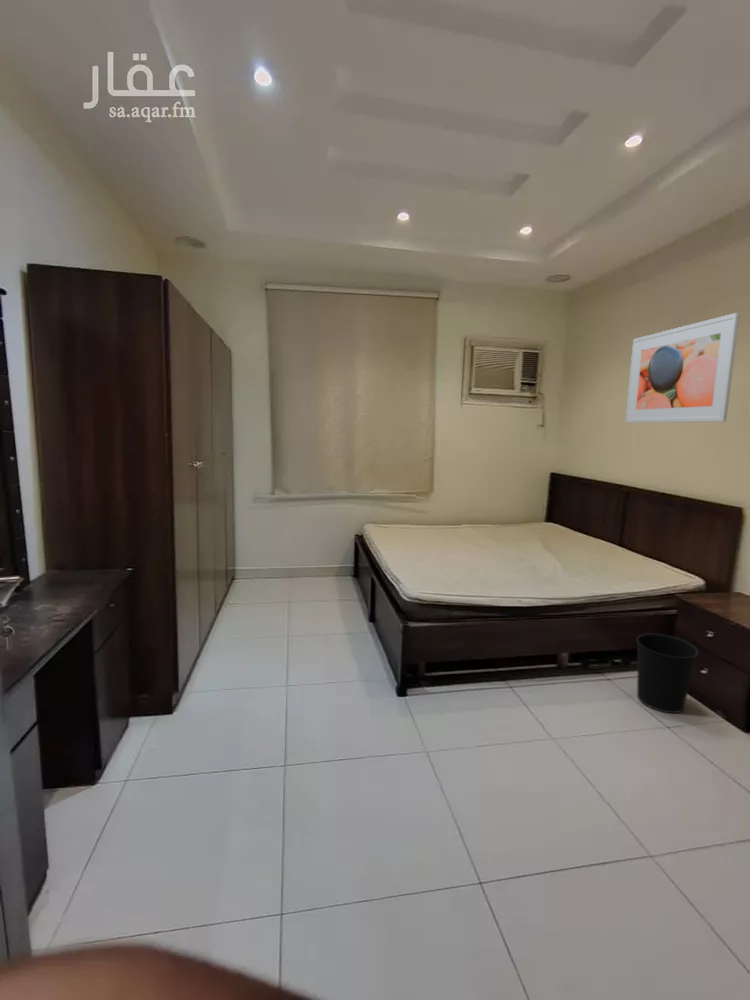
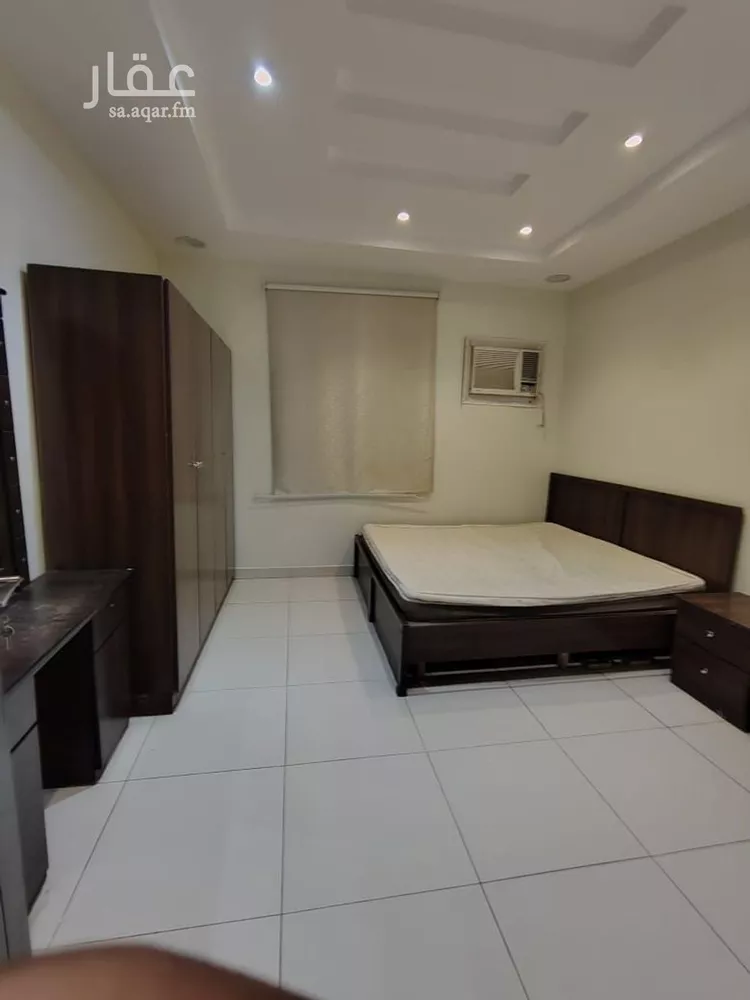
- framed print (674, 375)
- wastebasket (663, 673)
